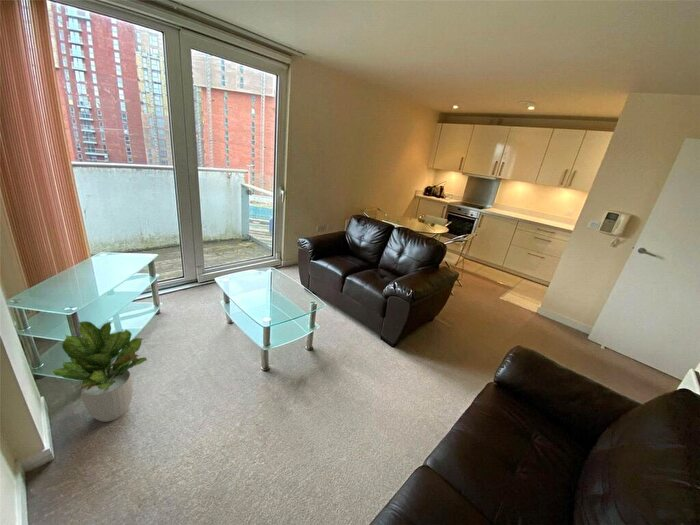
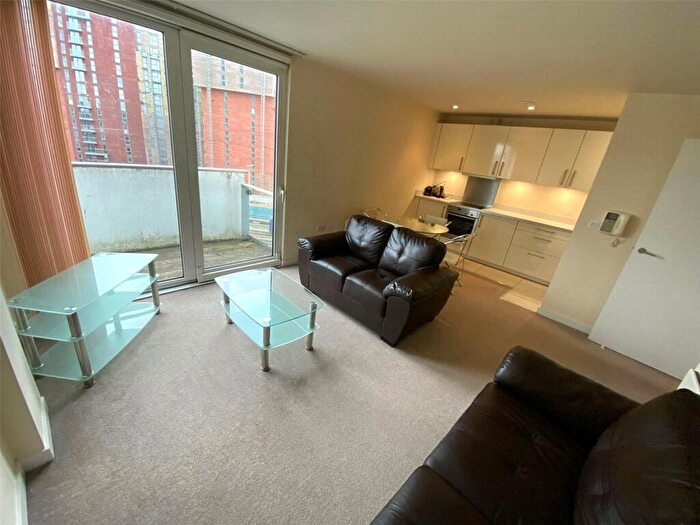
- potted plant (107, 369)
